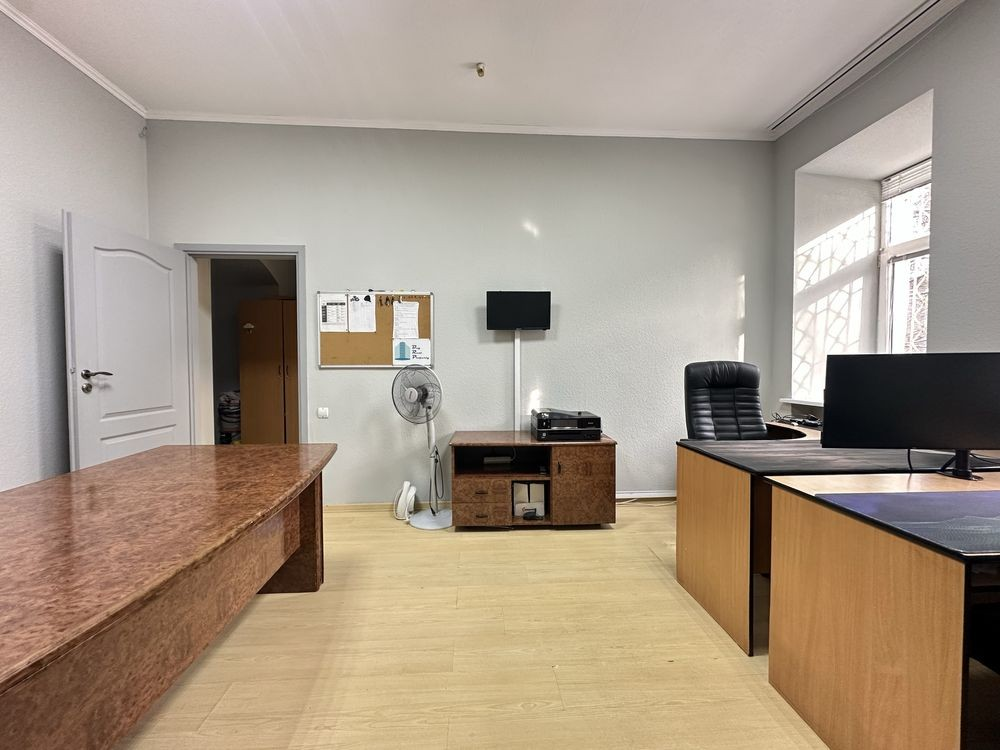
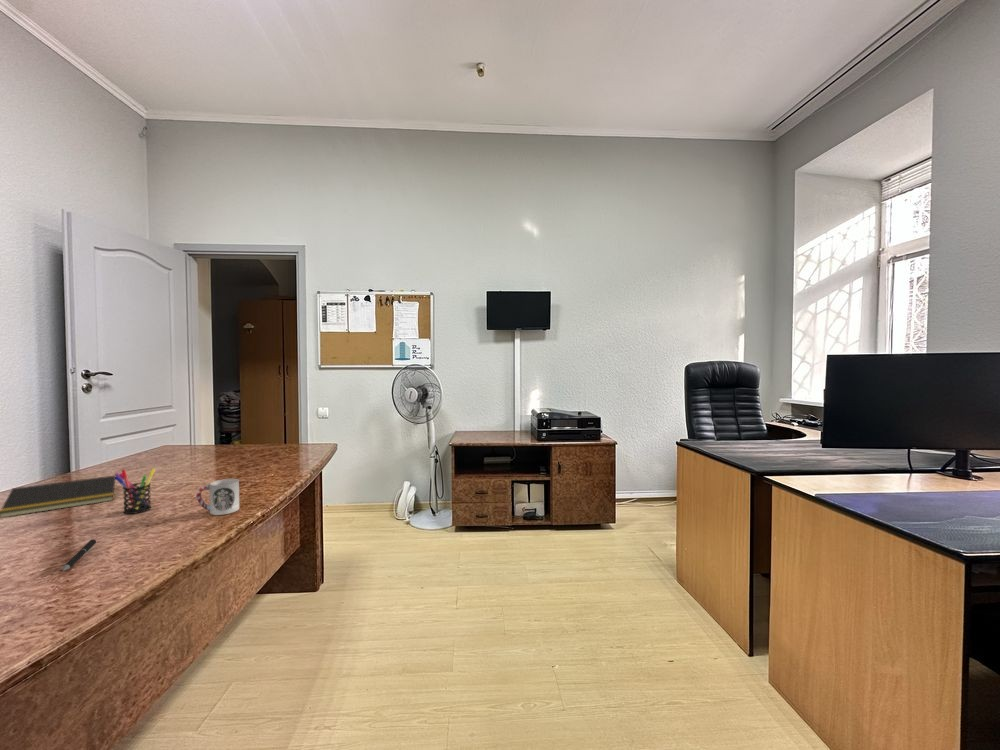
+ pen (79, 554)
+ notepad (63, 494)
+ cup (218, 497)
+ pen holder (136, 489)
